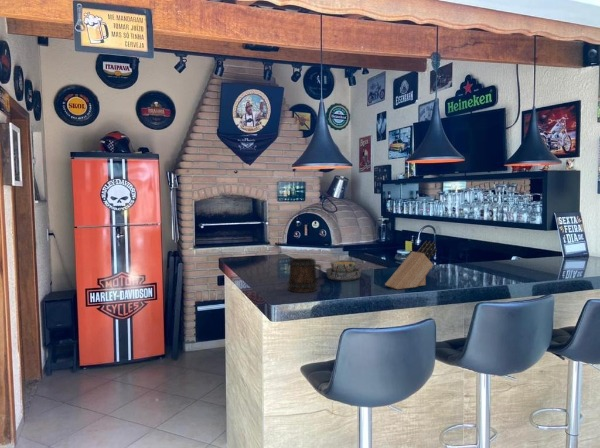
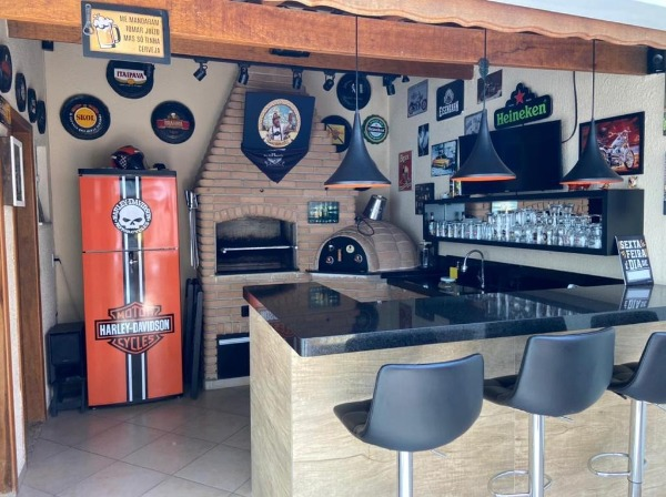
- knife block (412, 263)
- beer mug (304, 274)
- bowl (343, 270)
